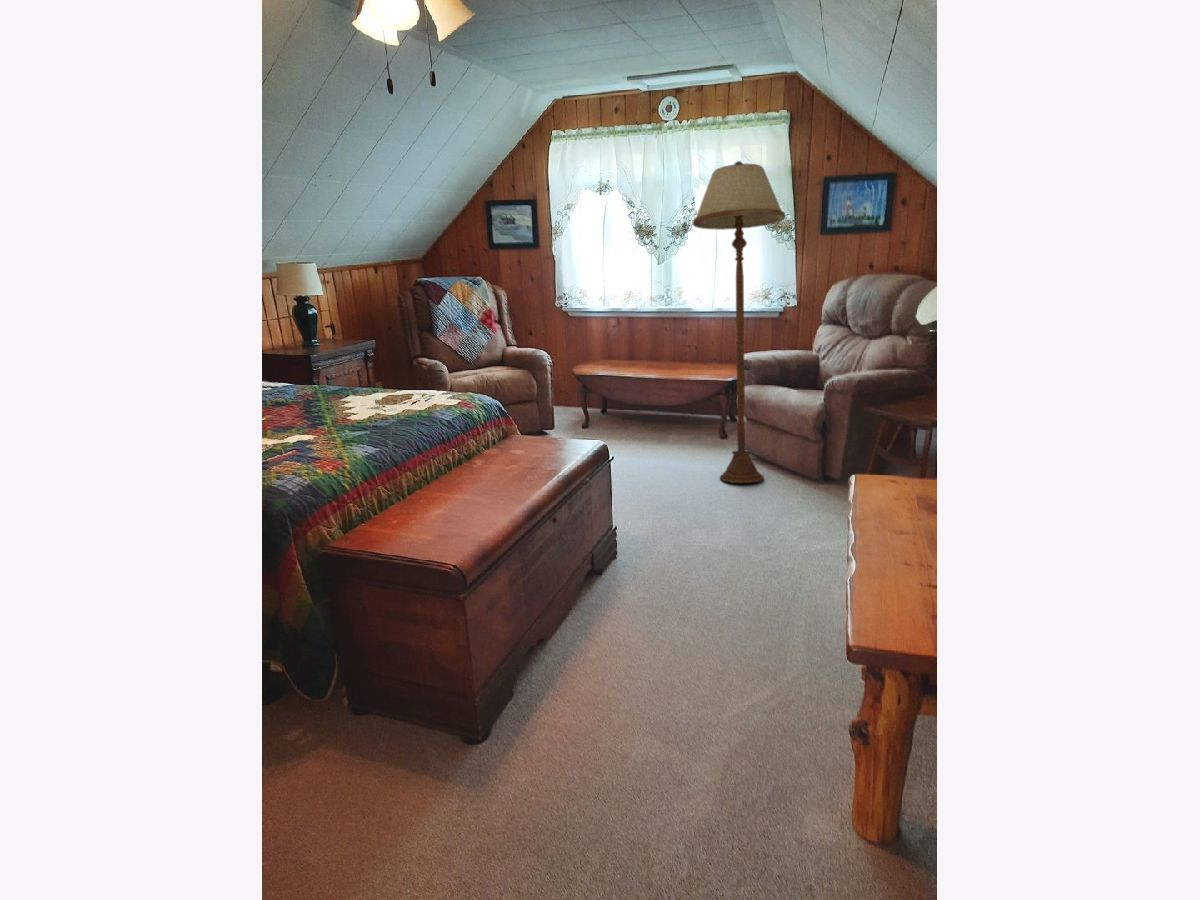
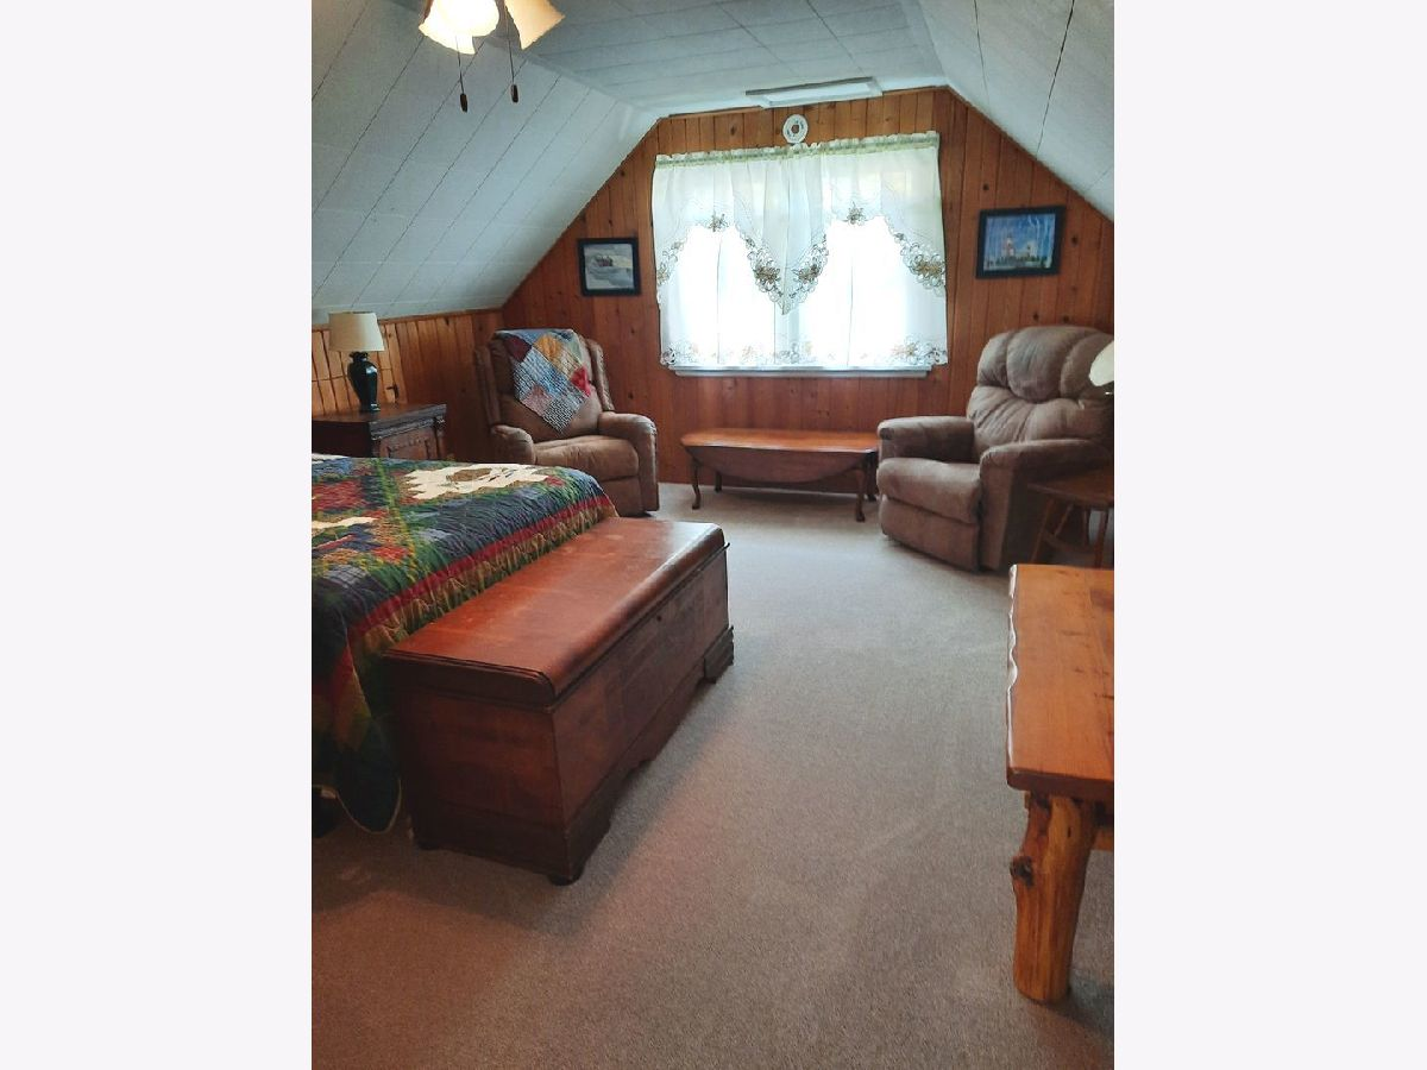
- floor lamp (739, 325)
